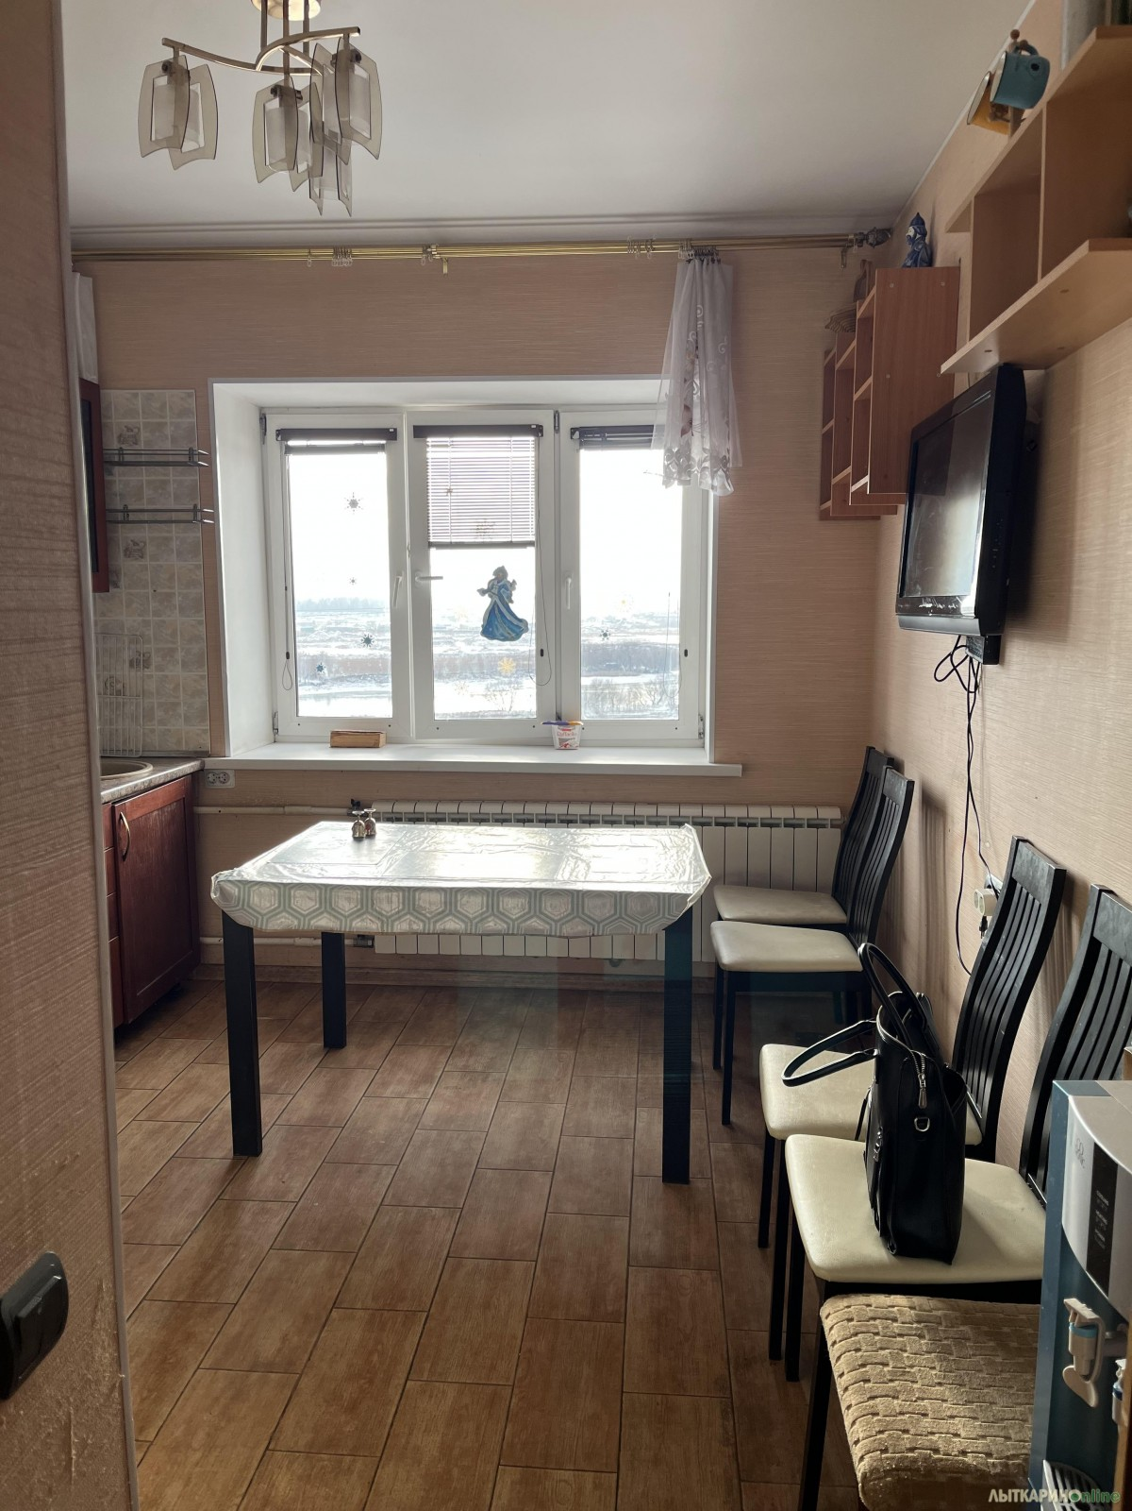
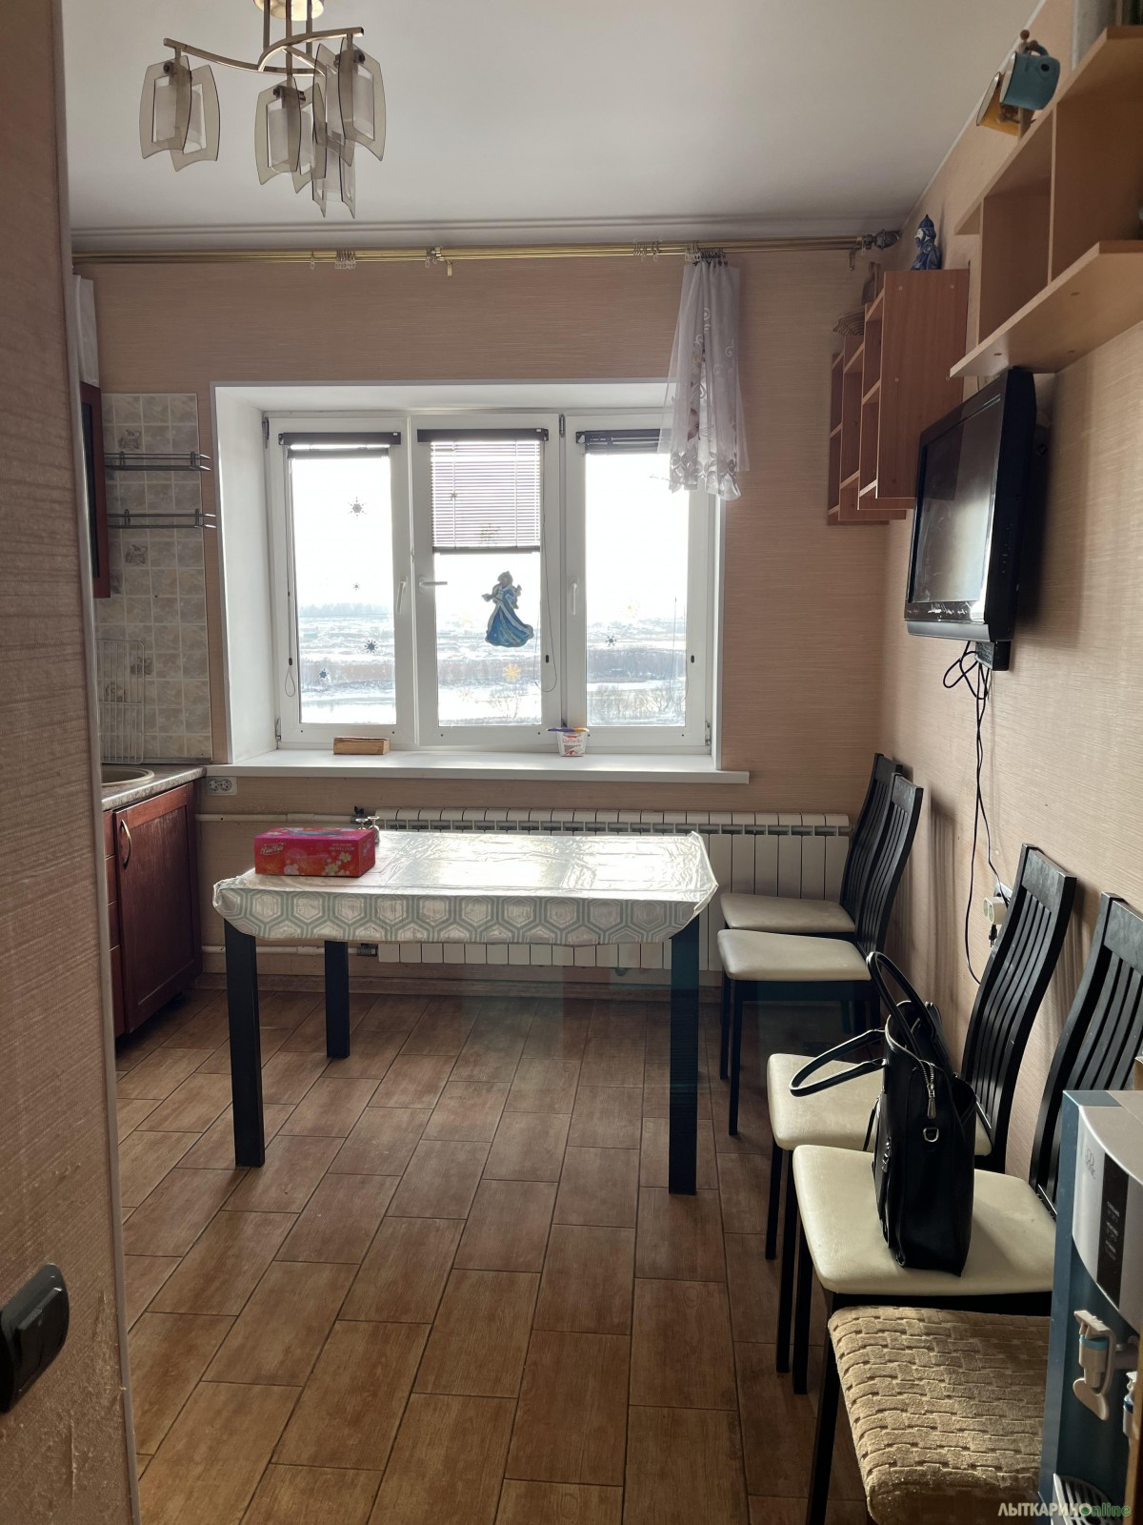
+ tissue box (316, 851)
